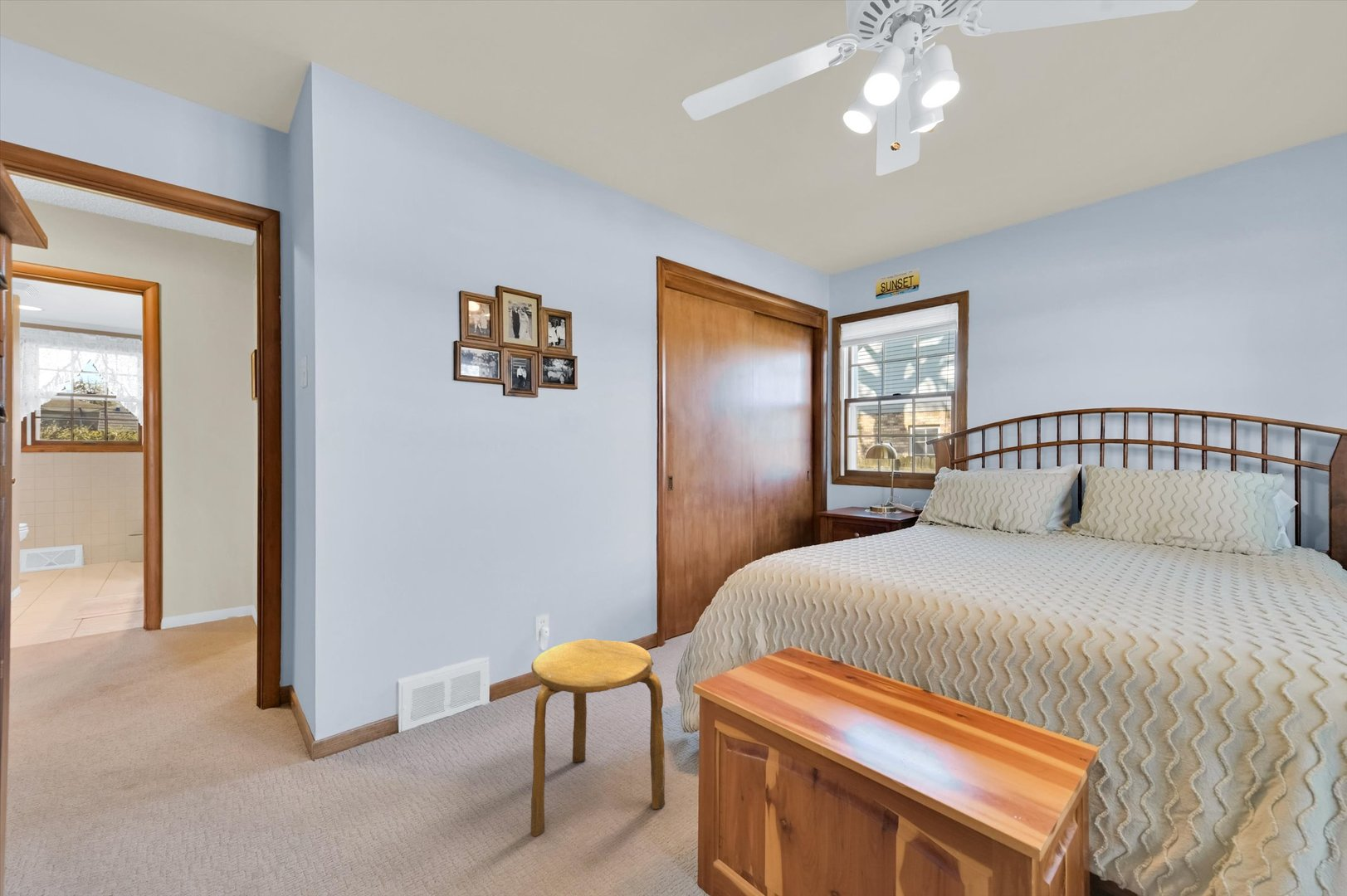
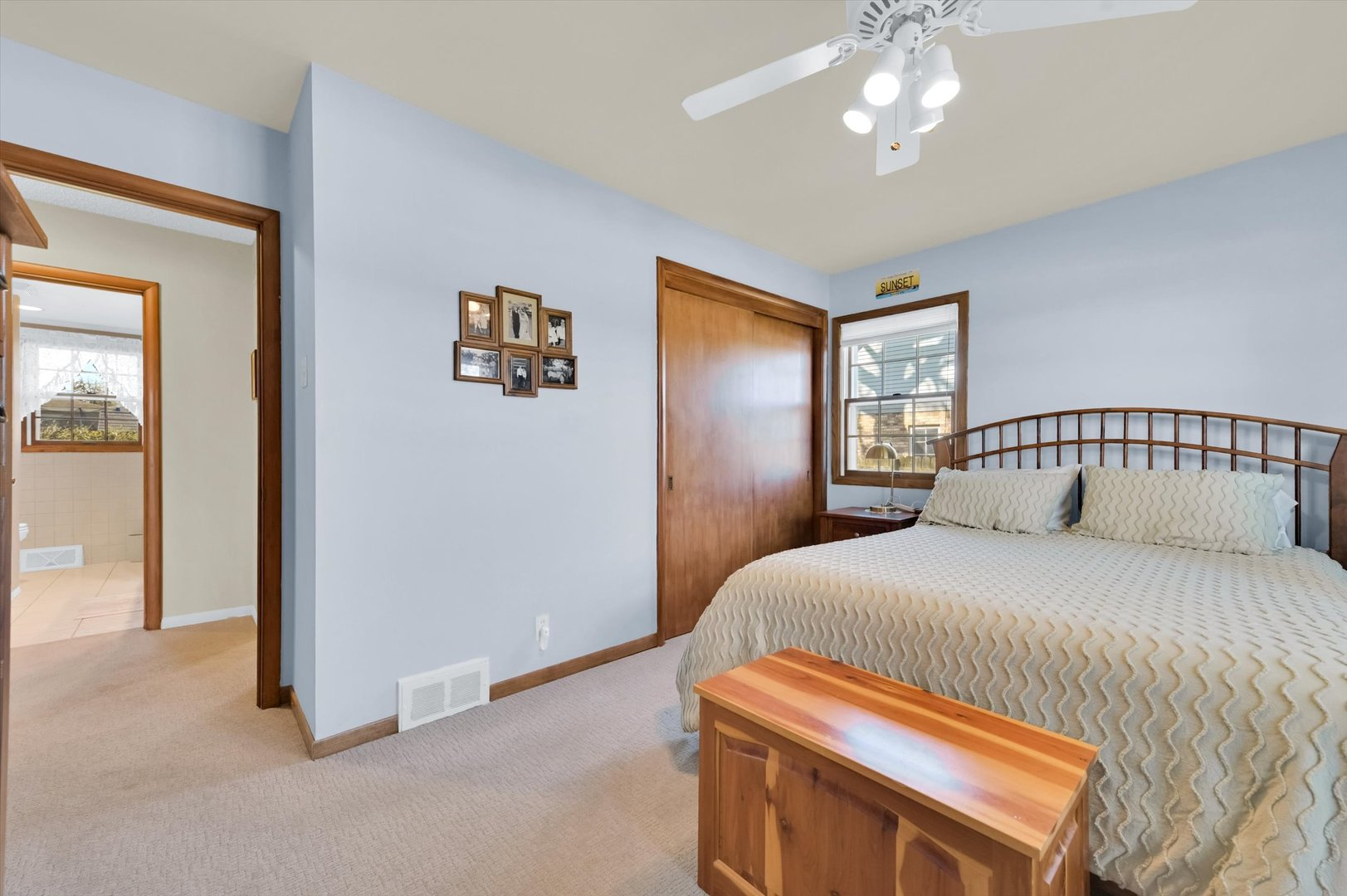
- stool (585, 723)
